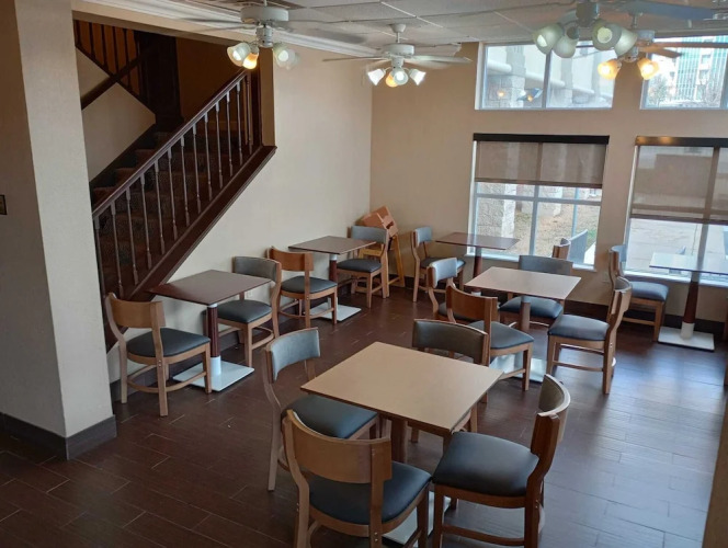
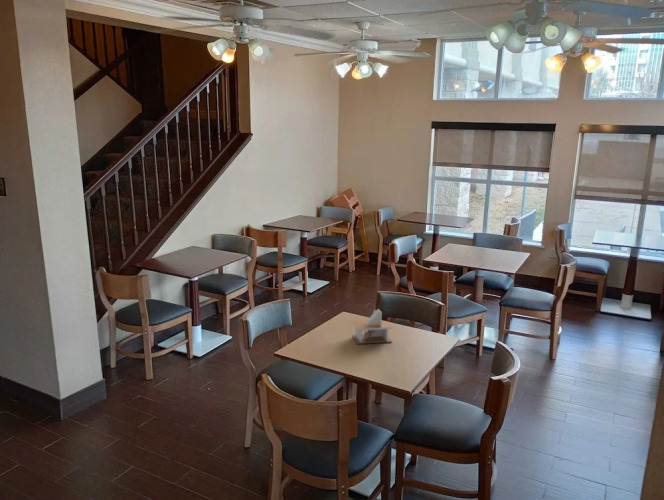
+ napkin holder (371, 324)
